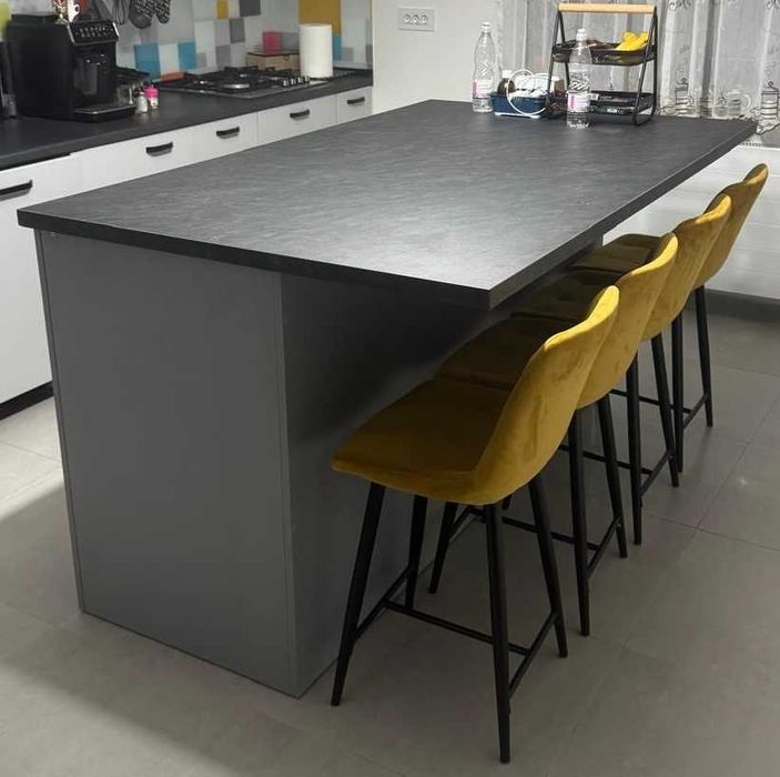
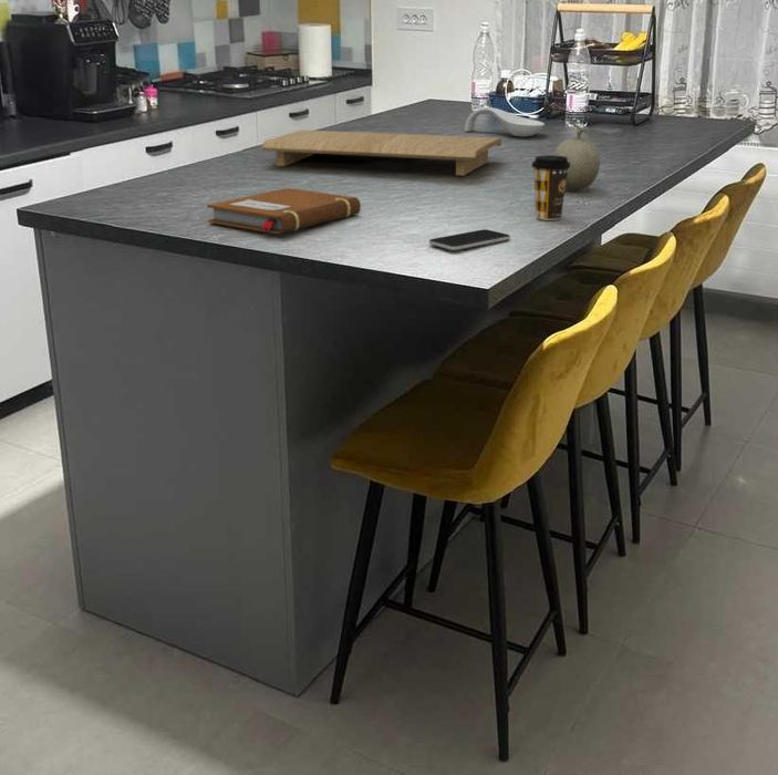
+ spoon rest (504, 121)
+ coffee cup (549, 187)
+ fruit (578, 156)
+ cutting board (383, 152)
+ smartphone (469, 239)
+ notebook (283, 210)
